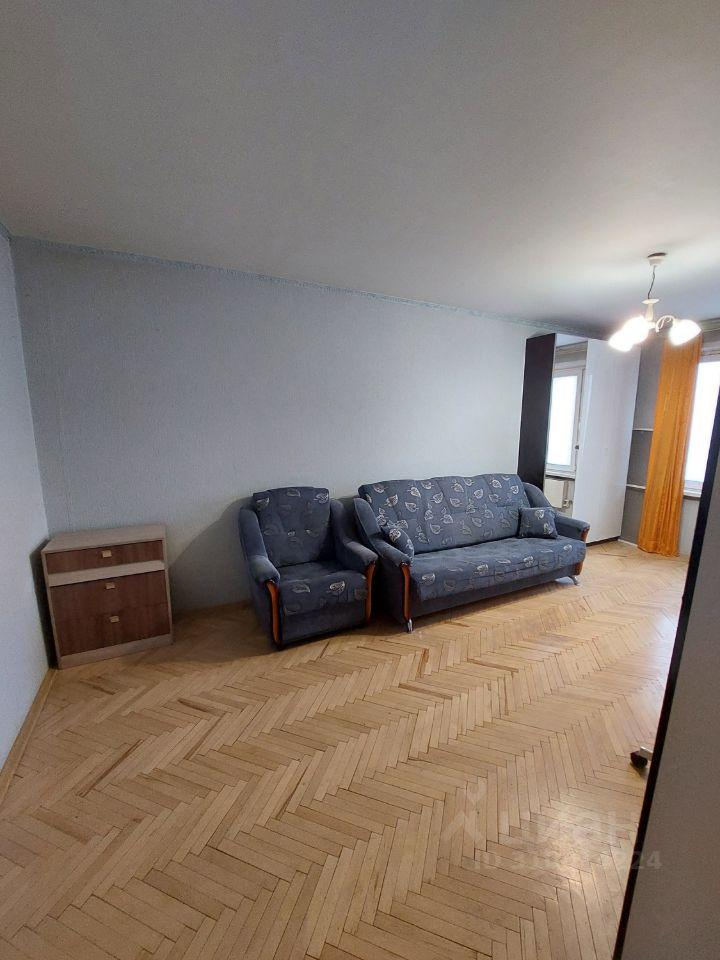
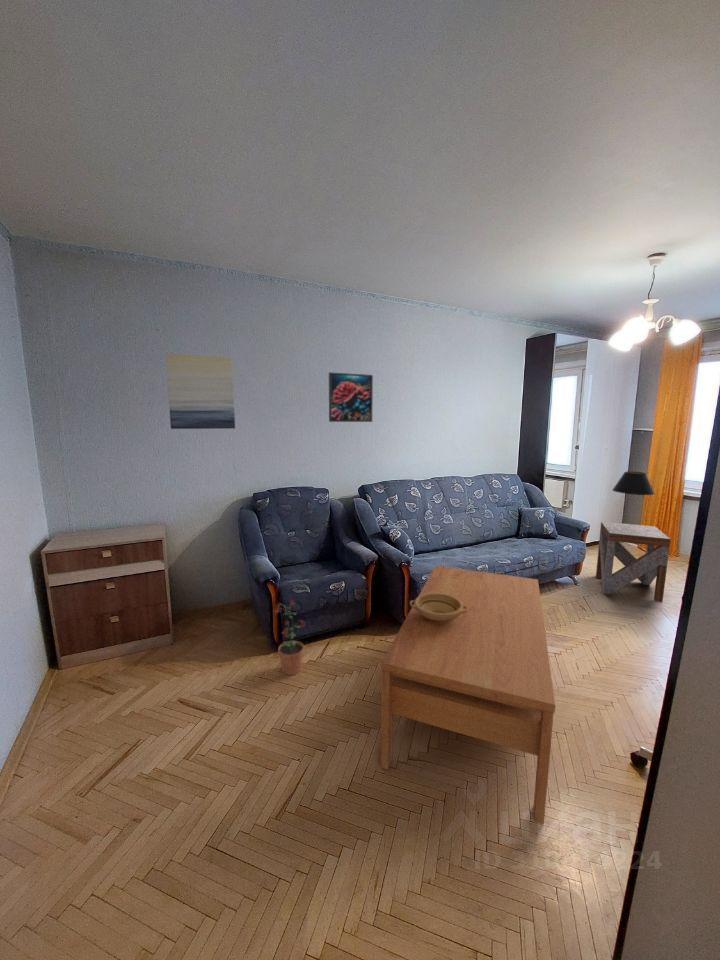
+ table lamp (632, 498)
+ side table (629, 559)
+ potted plant (291, 636)
+ coffee table (473, 656)
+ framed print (351, 398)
+ wall art (201, 392)
+ ceramic bowl (438, 609)
